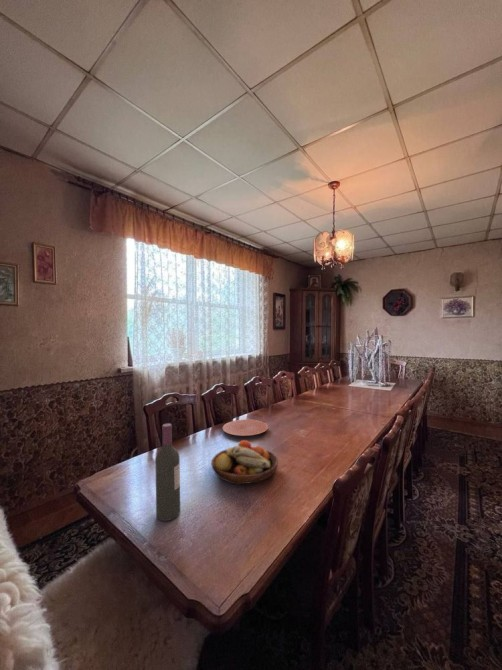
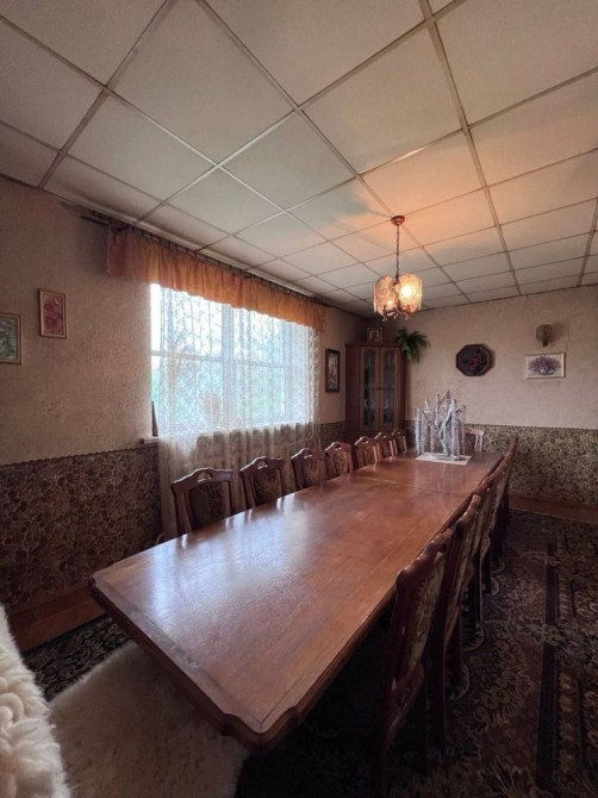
- plate (245, 428)
- wine bottle (167, 469)
- fruit bowl (245, 457)
